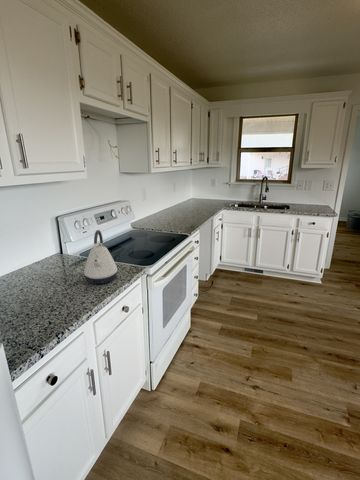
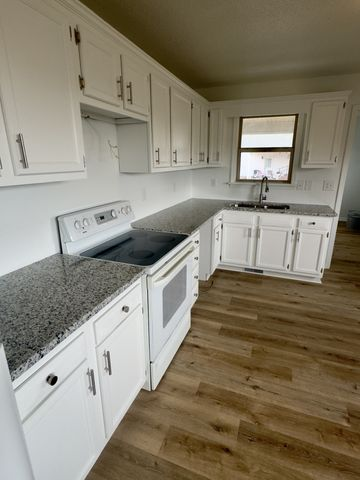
- kettle (99, 255)
